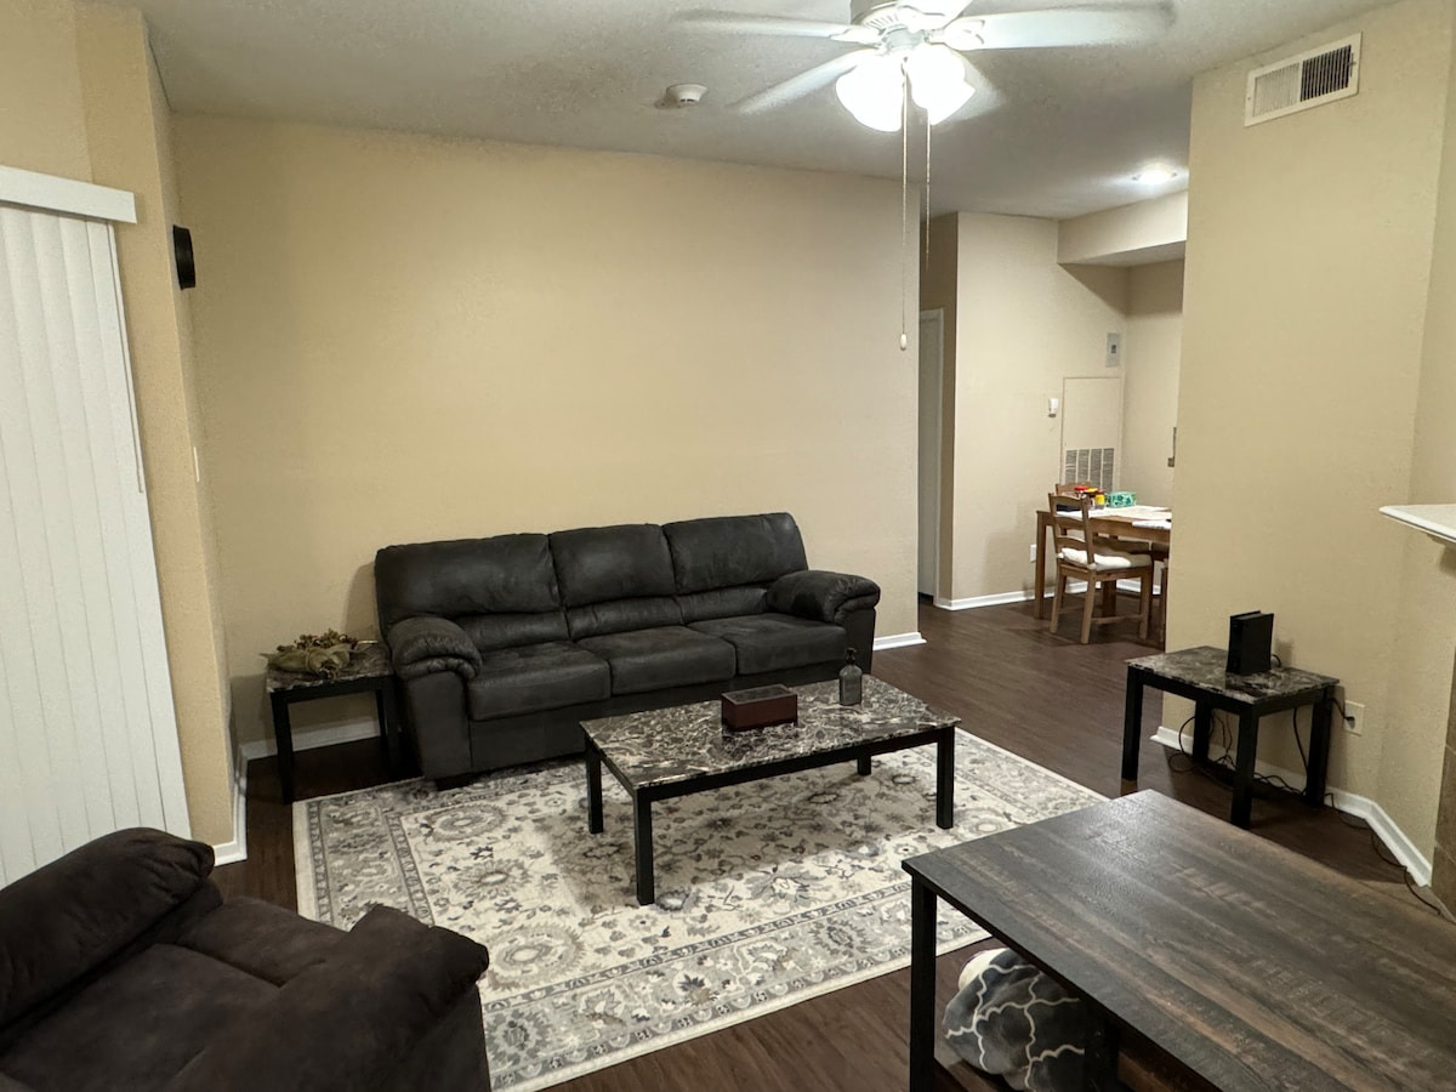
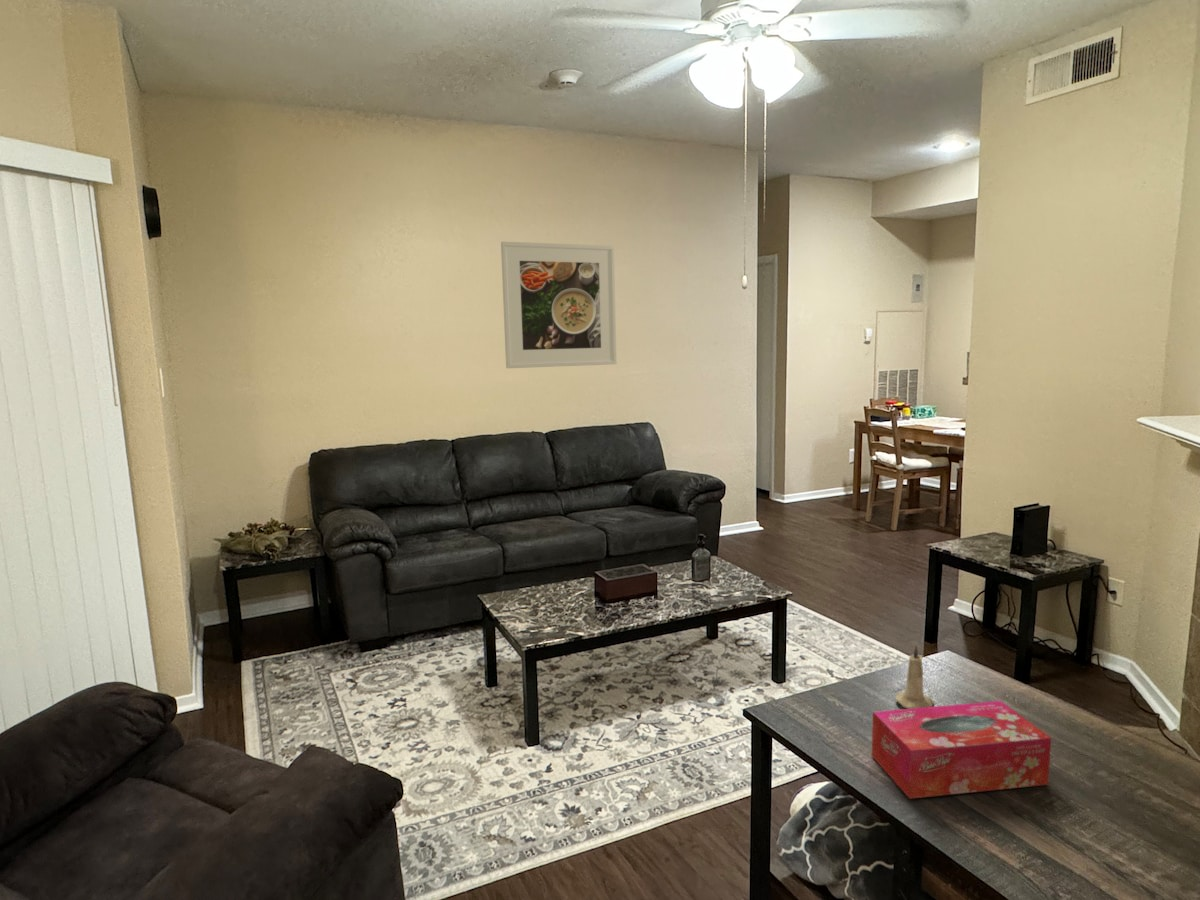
+ candle (916, 673)
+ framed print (561, 305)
+ tissue box (957, 747)
